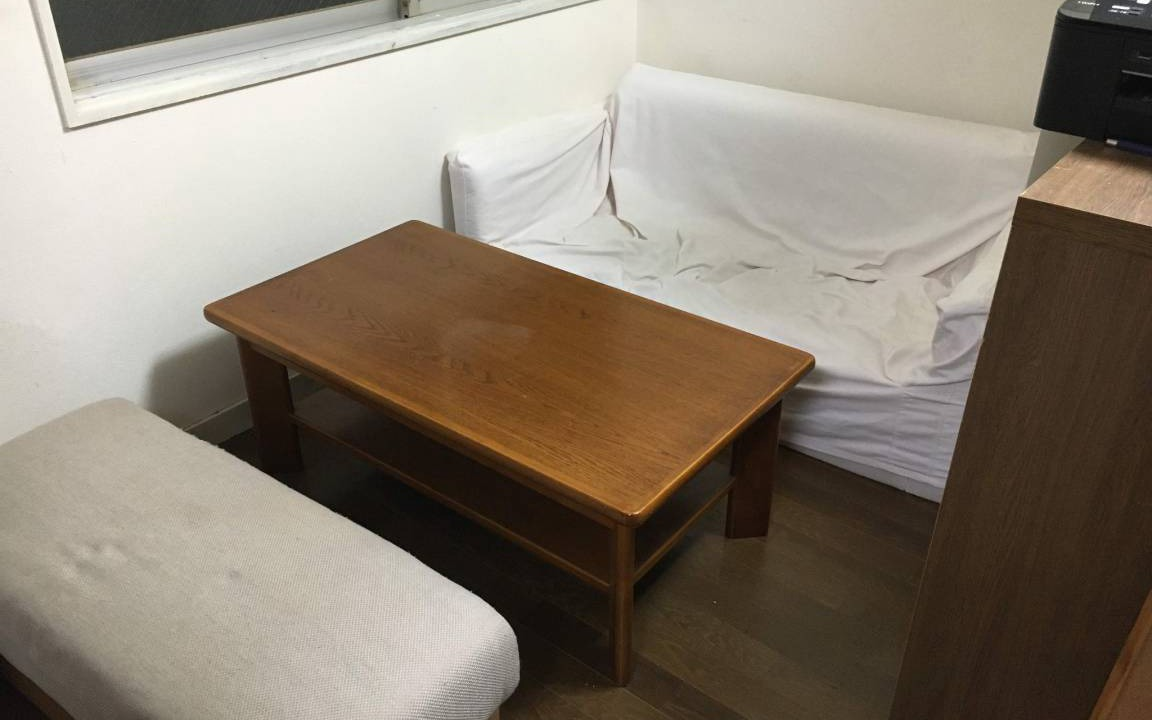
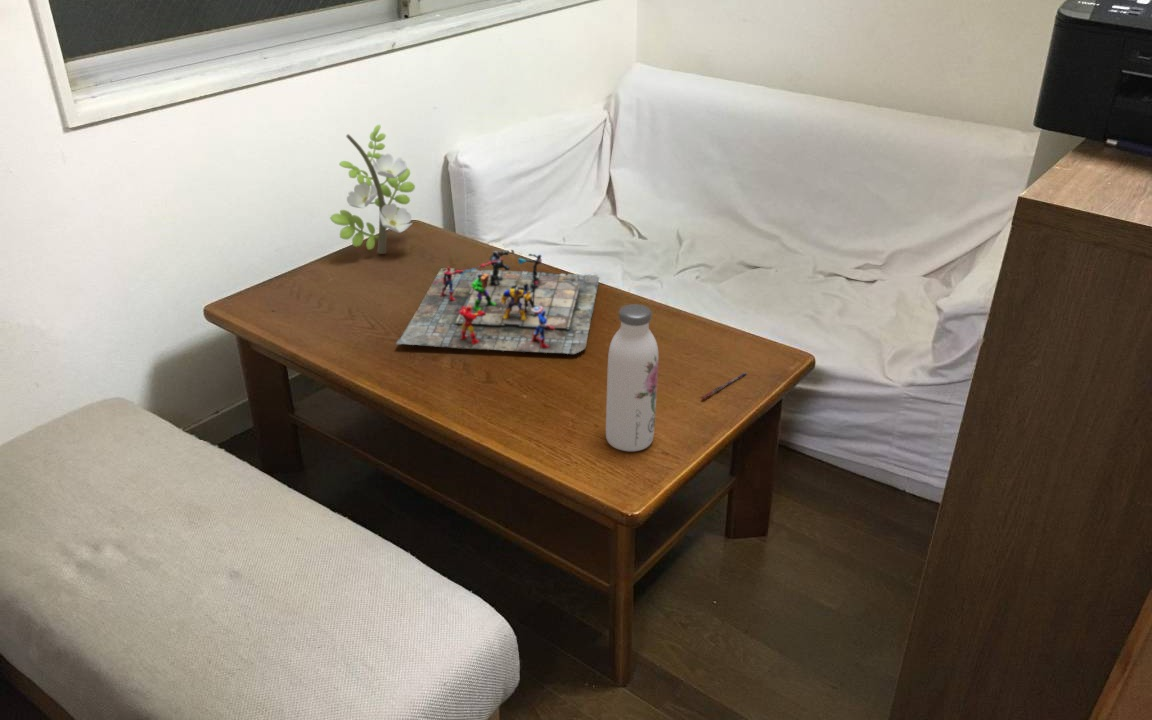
+ flower (378, 194)
+ pen (724, 385)
+ water bottle (632, 376)
+ board game (502, 287)
